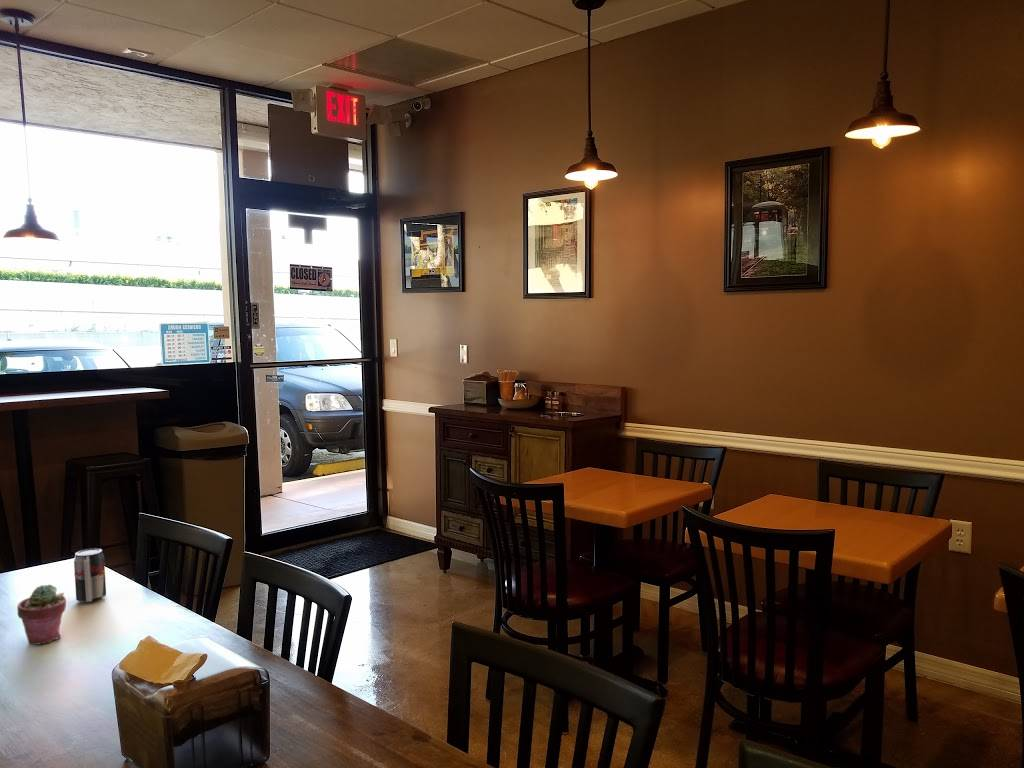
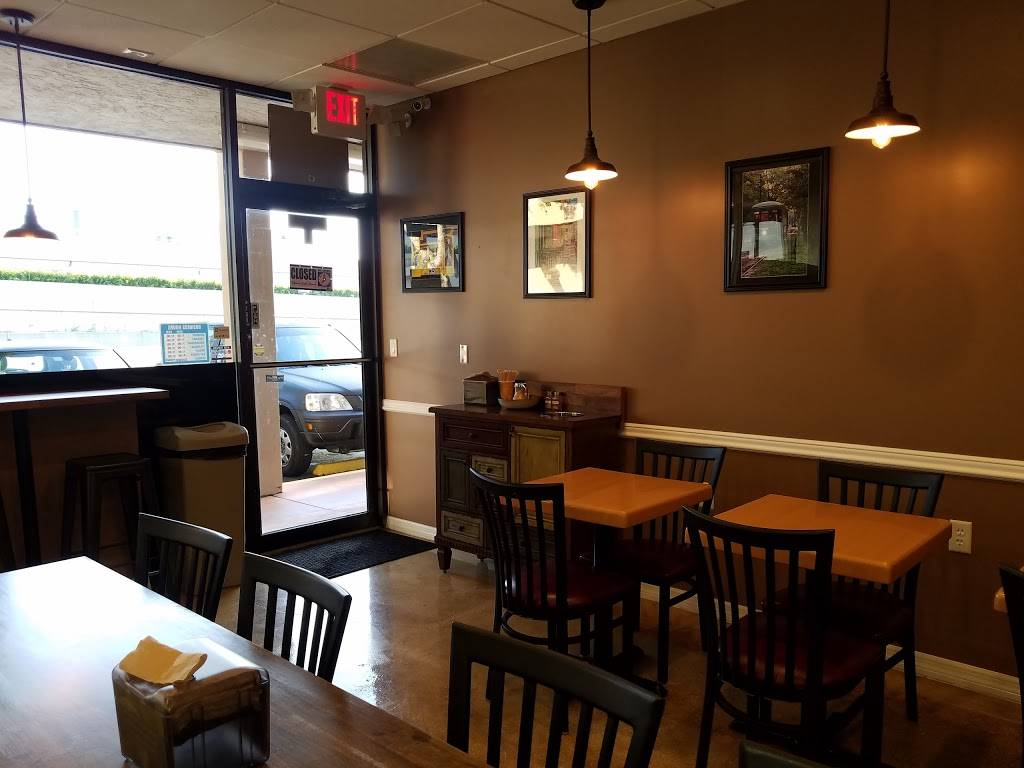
- potted succulent (42, 612)
- beverage can (90, 575)
